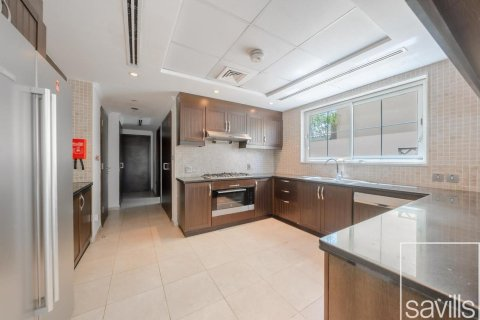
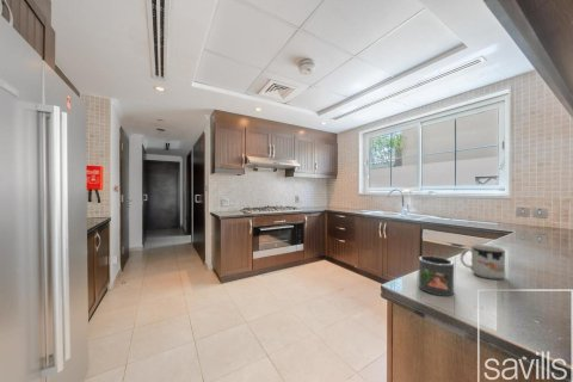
+ mug (436, 272)
+ mug (481, 260)
